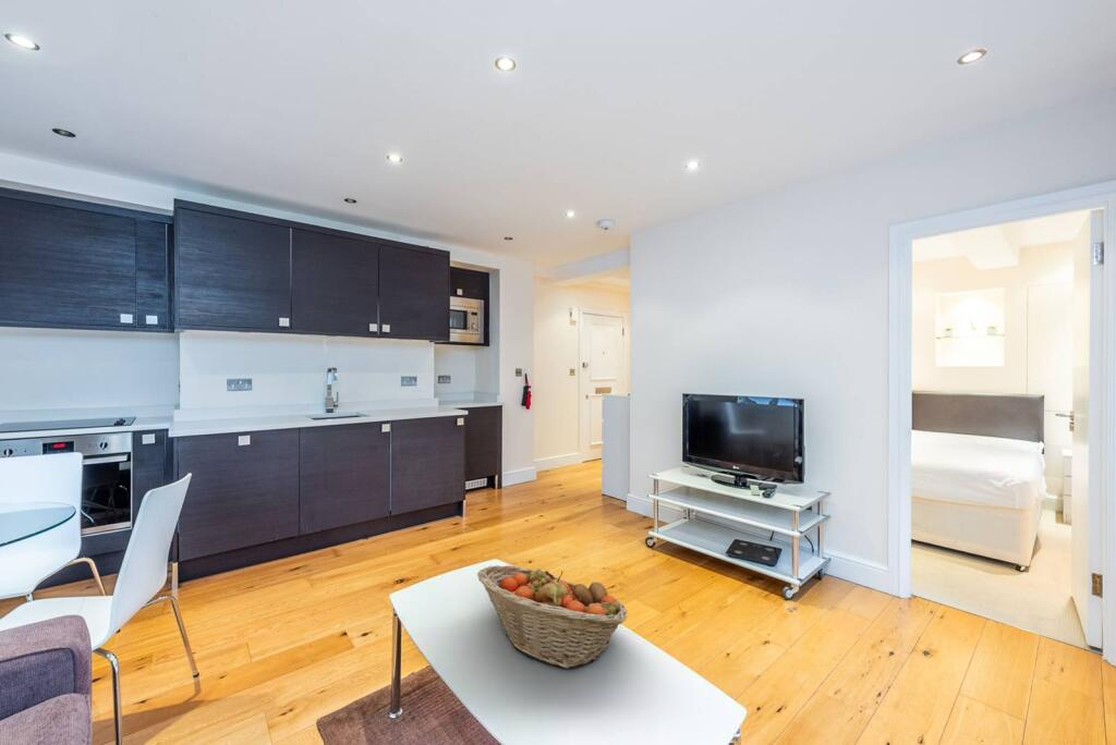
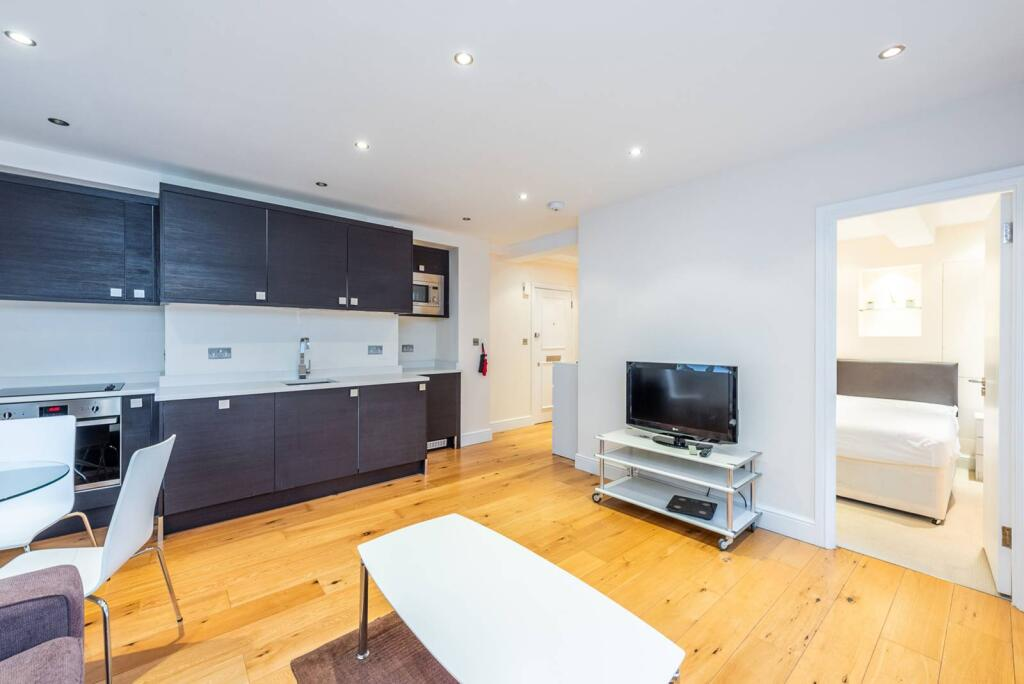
- fruit basket (549, 603)
